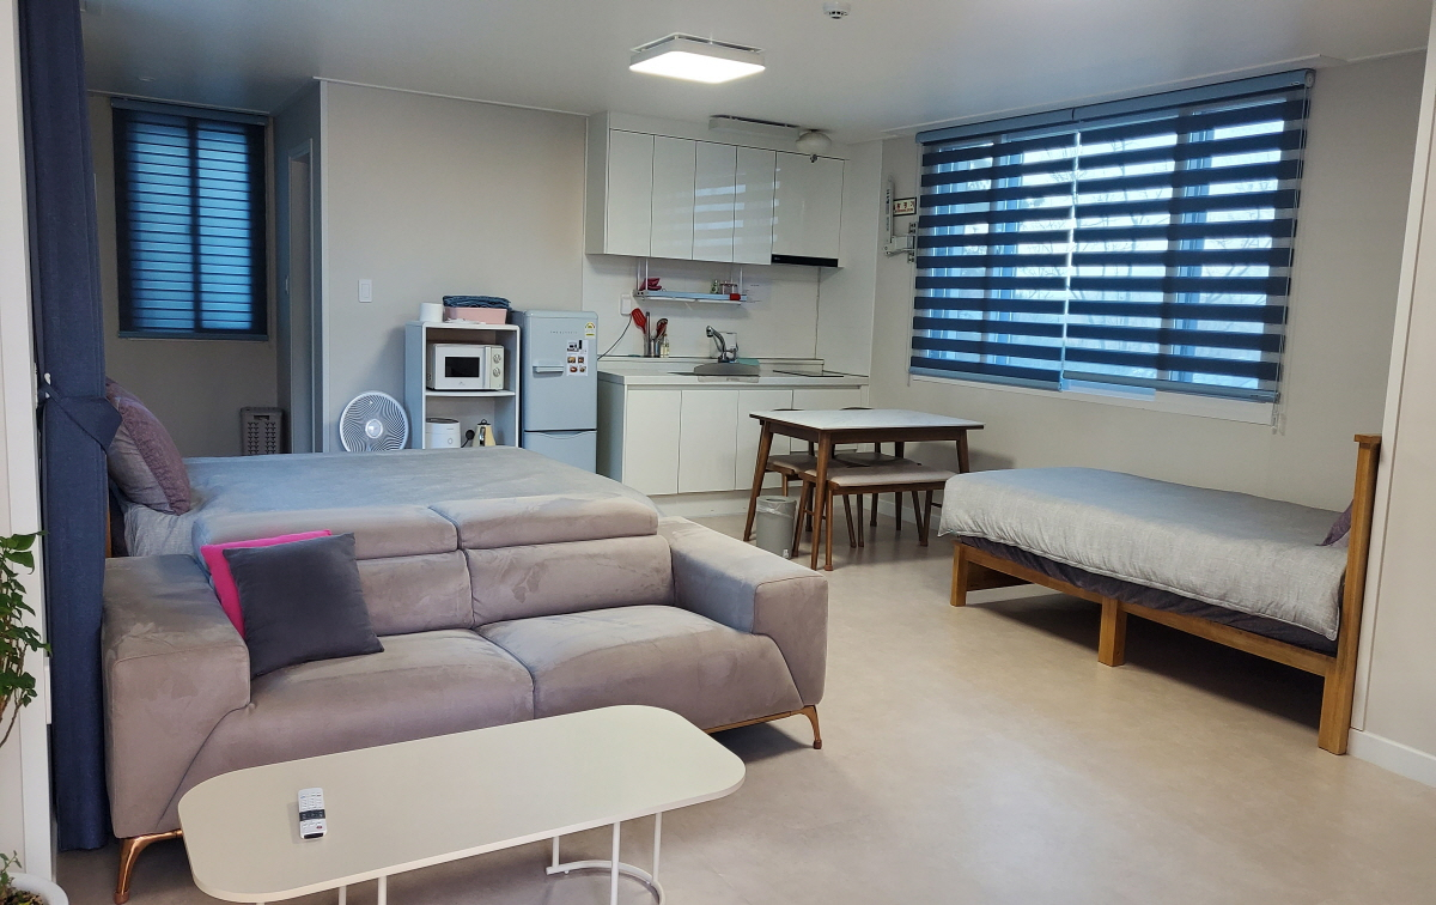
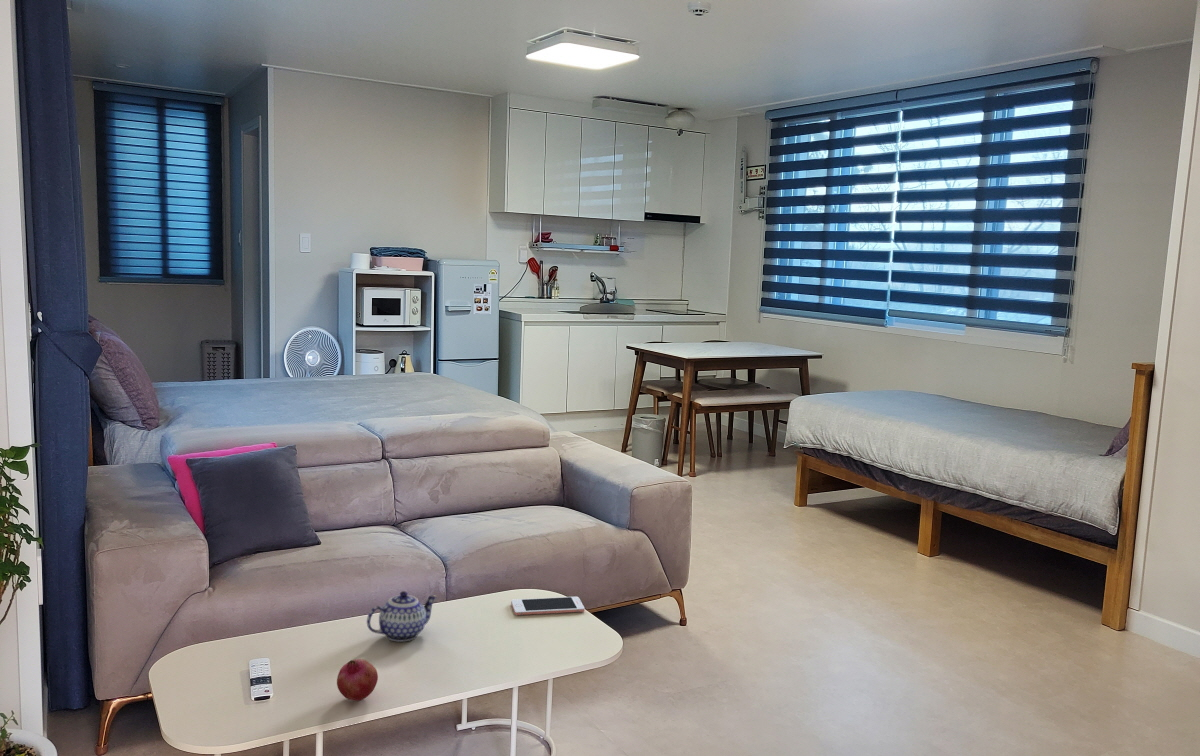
+ teapot (402, 613)
+ fruit (357, 676)
+ cell phone (547, 605)
